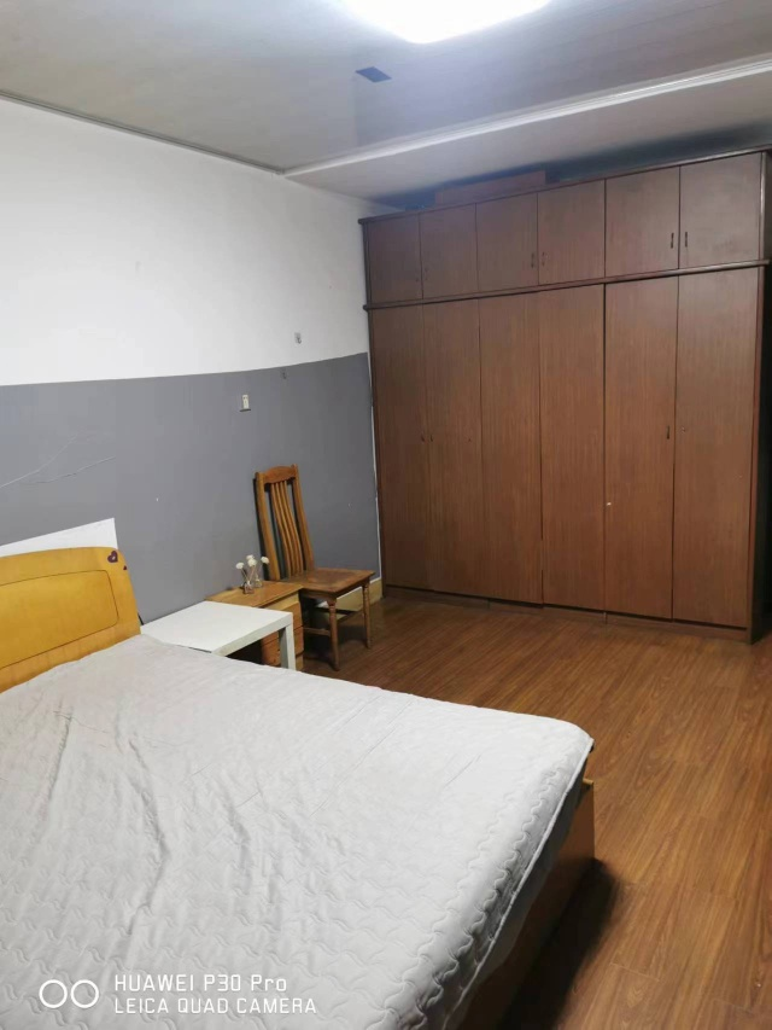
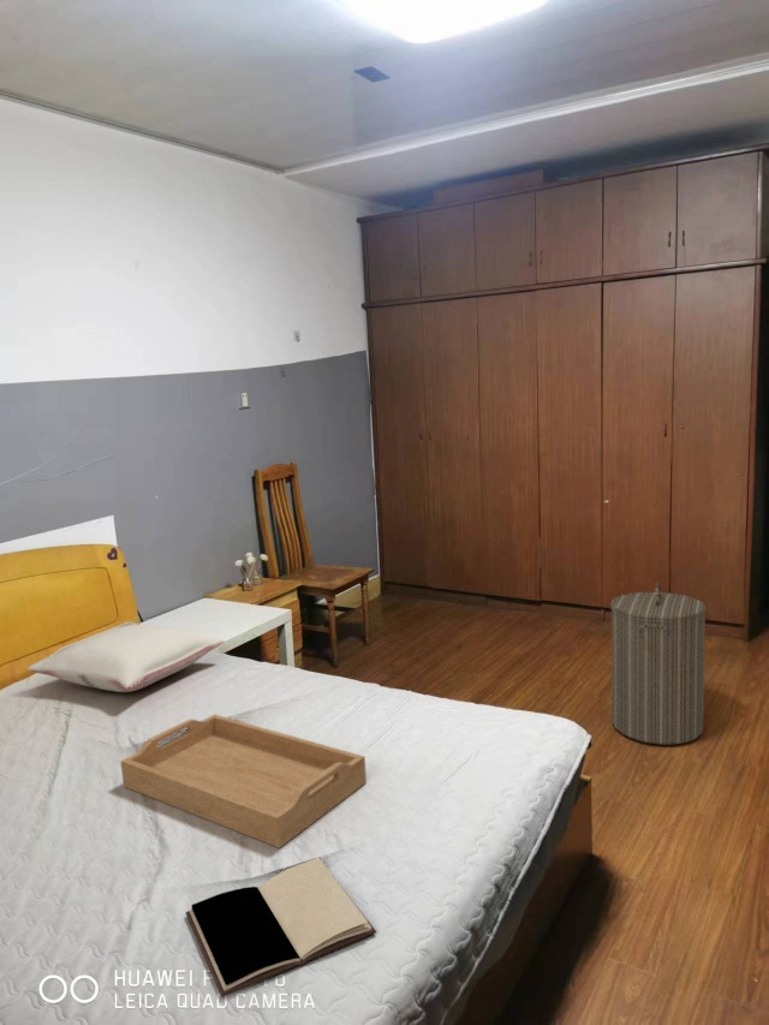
+ serving tray (242, 767)
+ pillow (129, 656)
+ book (278, 917)
+ laundry hamper (656, 655)
